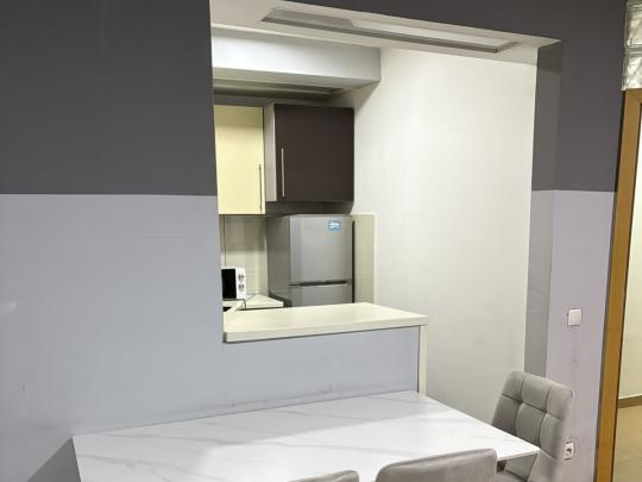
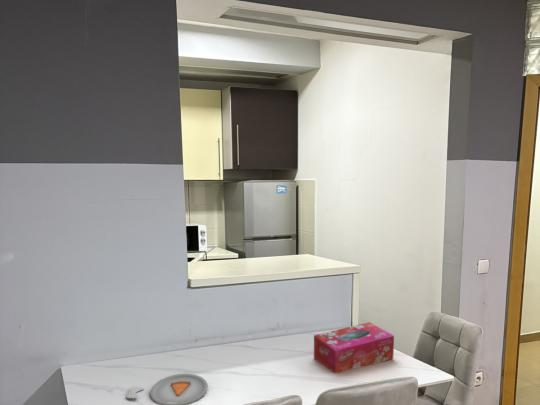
+ tissue box (353, 346)
+ dinner plate (168, 389)
